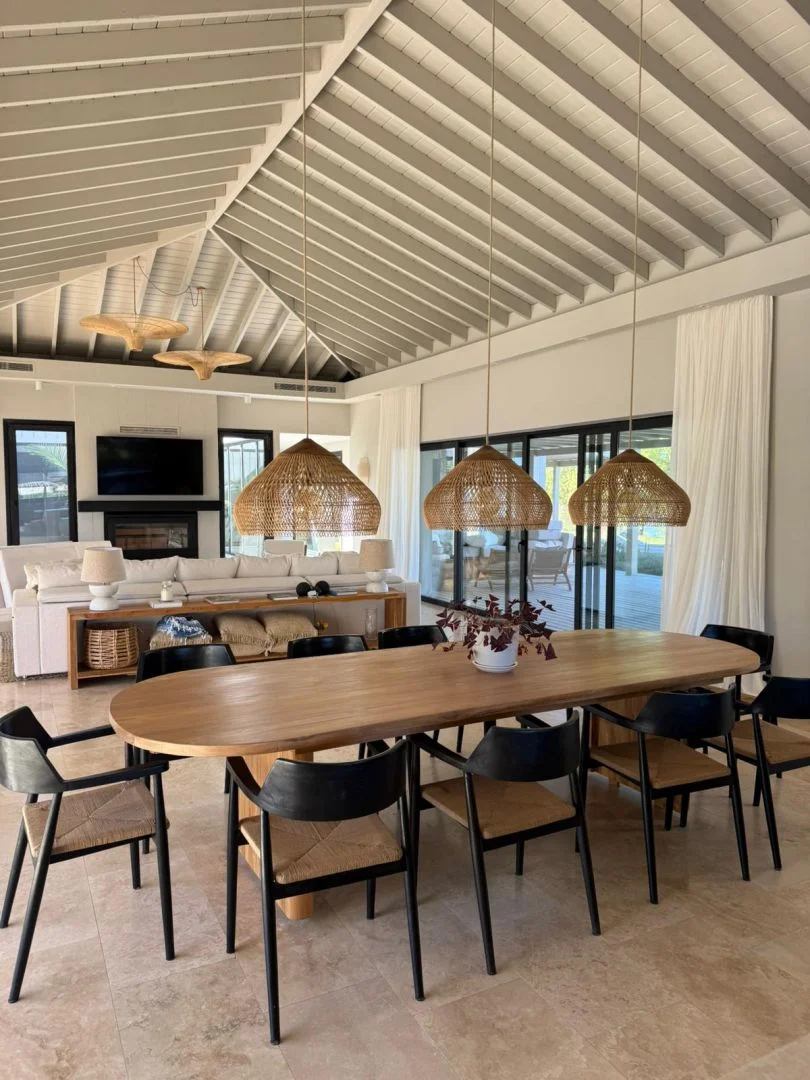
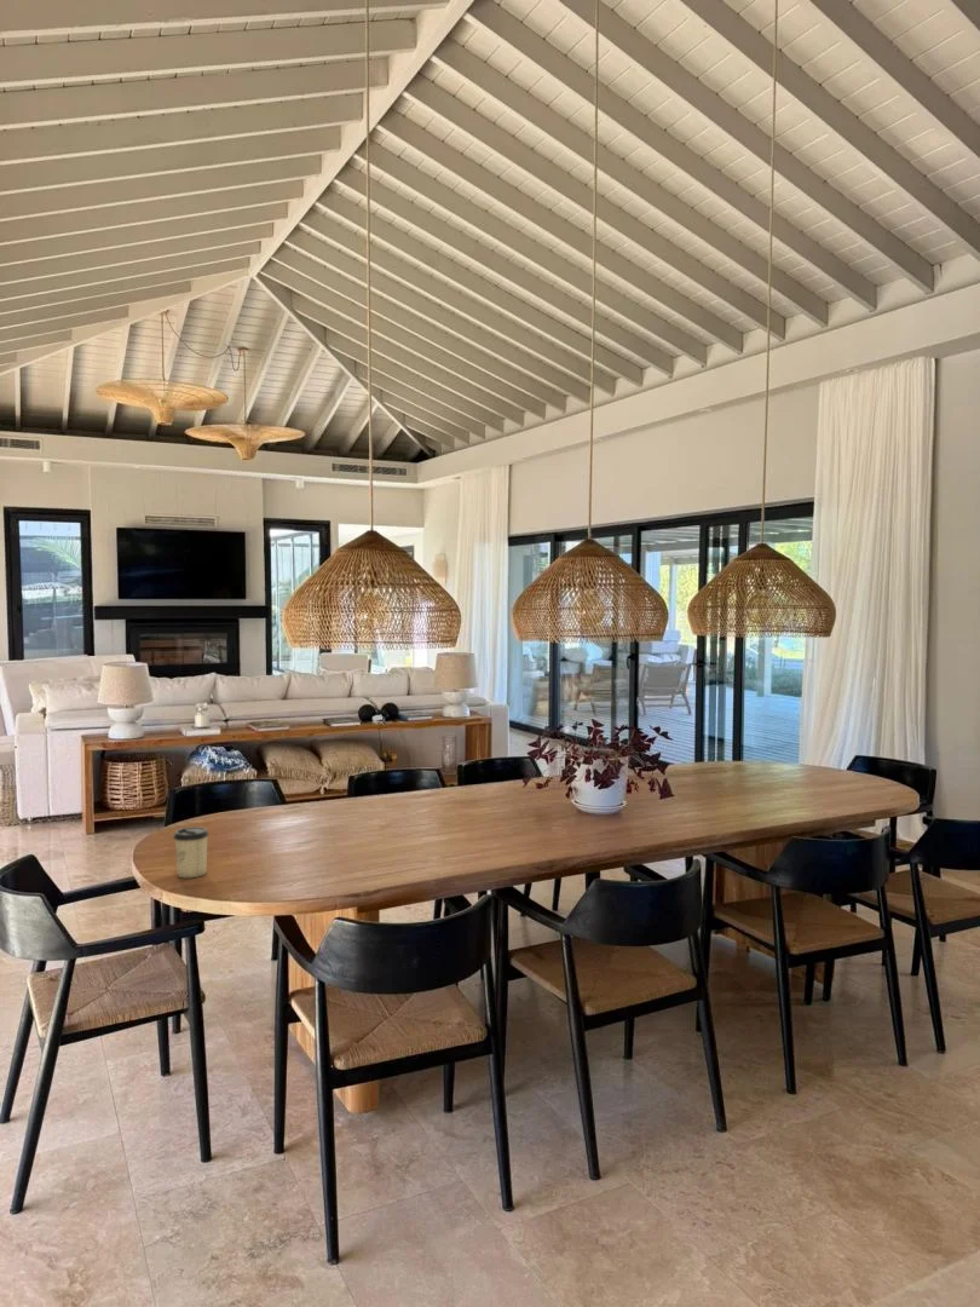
+ cup (191, 852)
